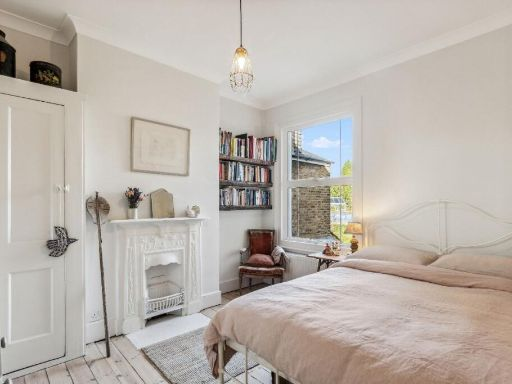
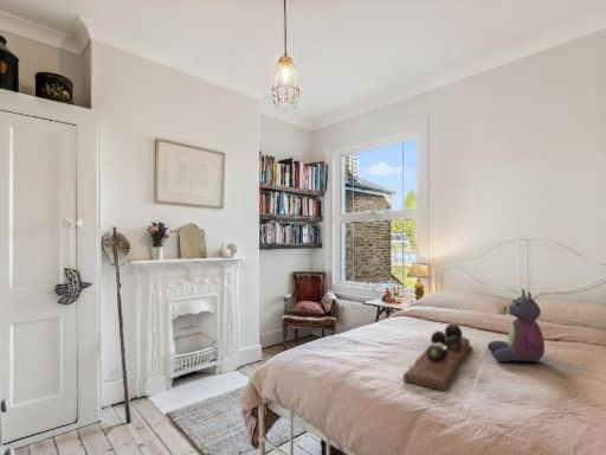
+ decorative tray (440, 346)
+ stuffed bear (515, 323)
